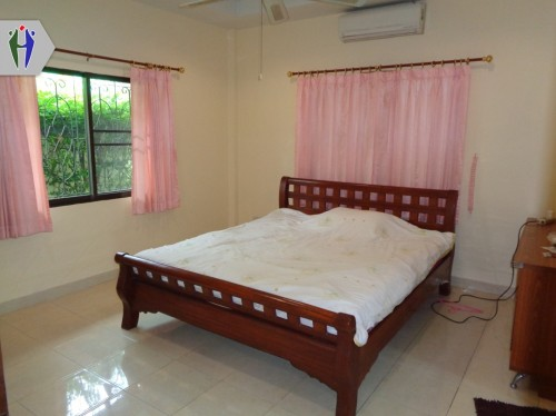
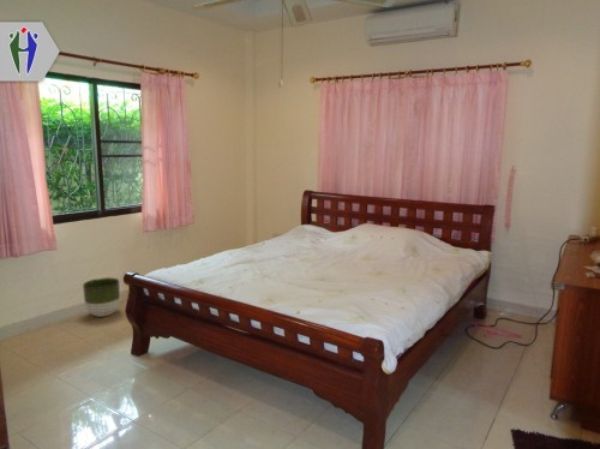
+ planter (102, 298)
